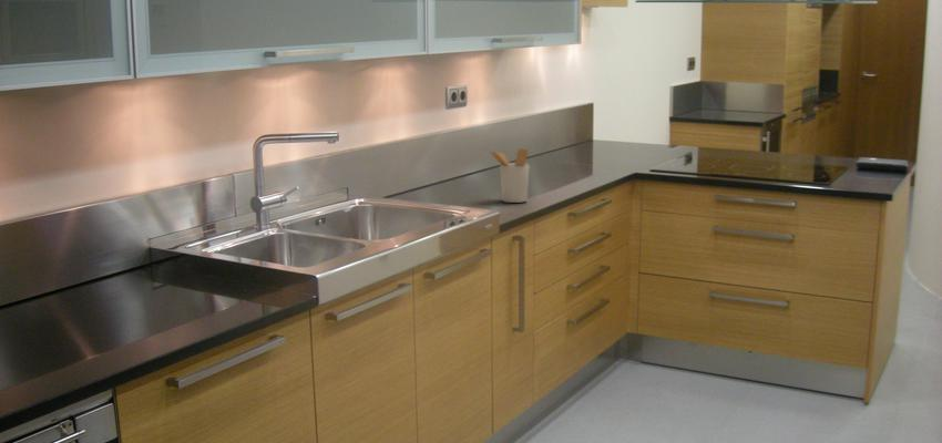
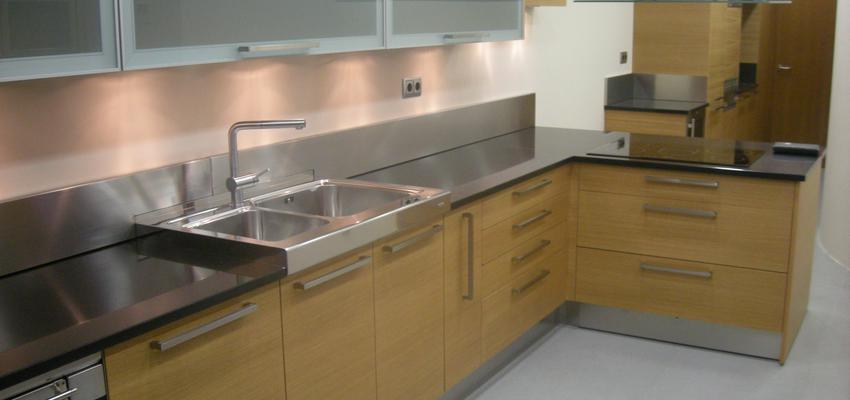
- utensil holder (508, 174)
